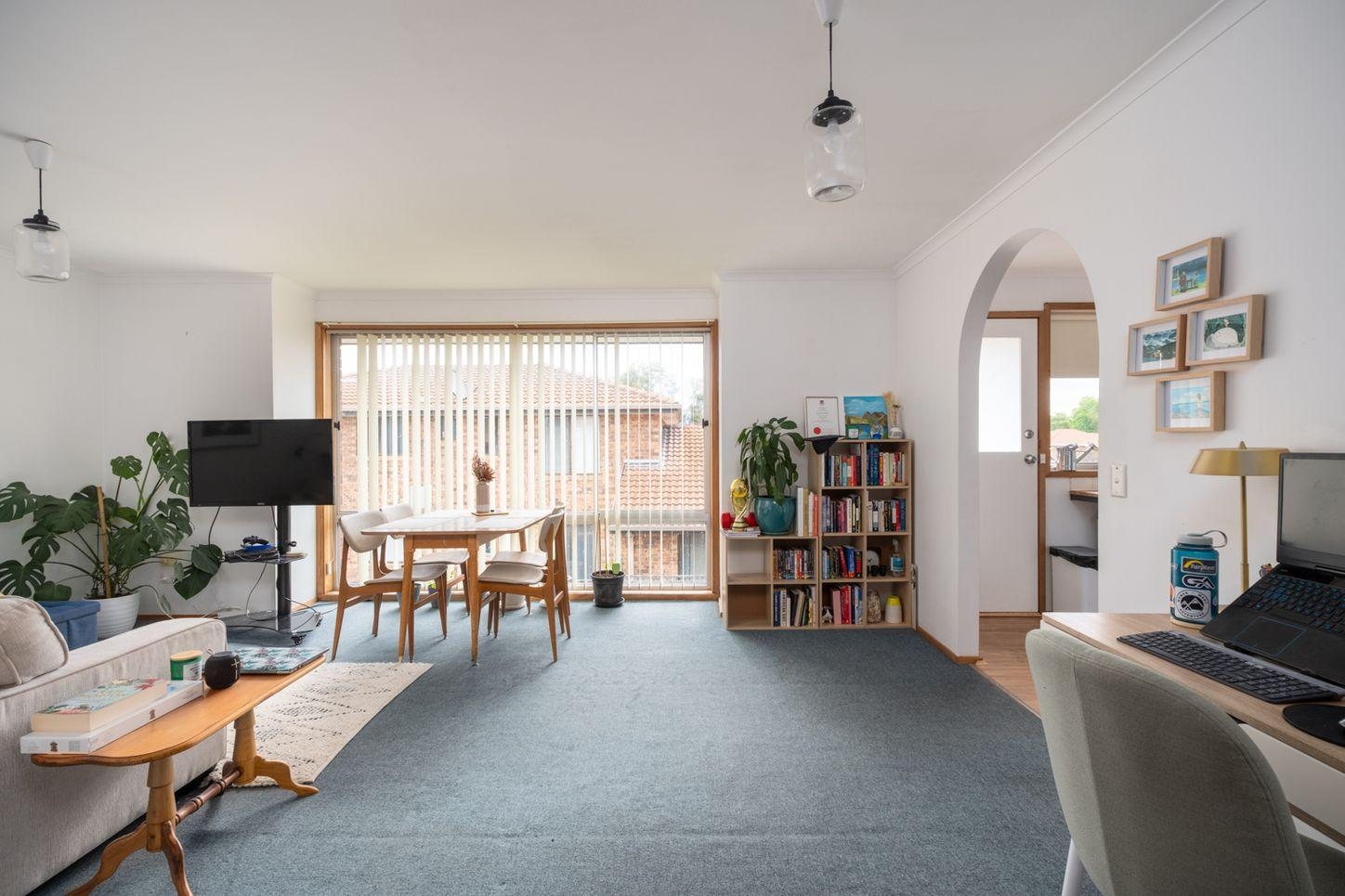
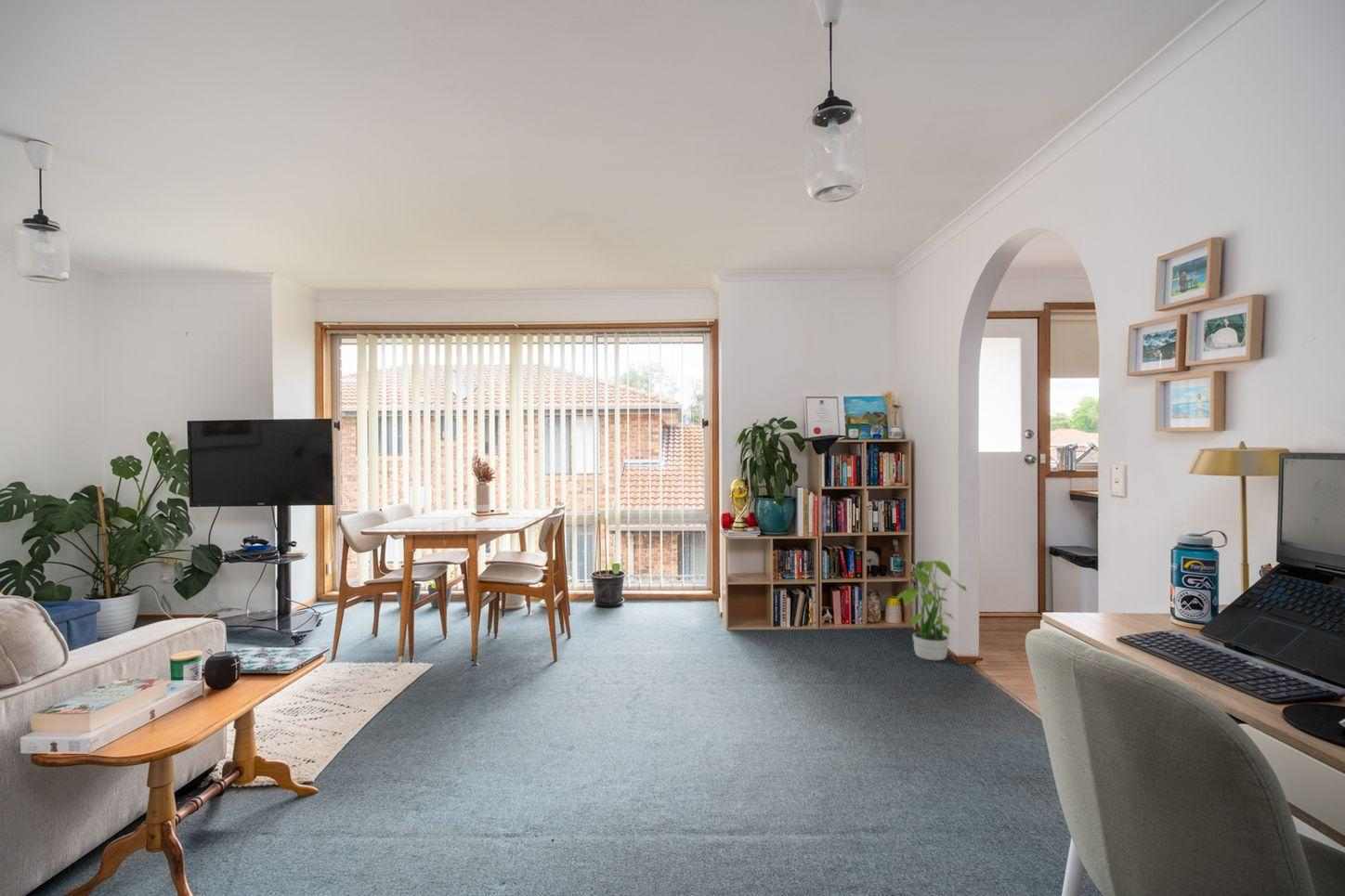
+ potted plant (925, 605)
